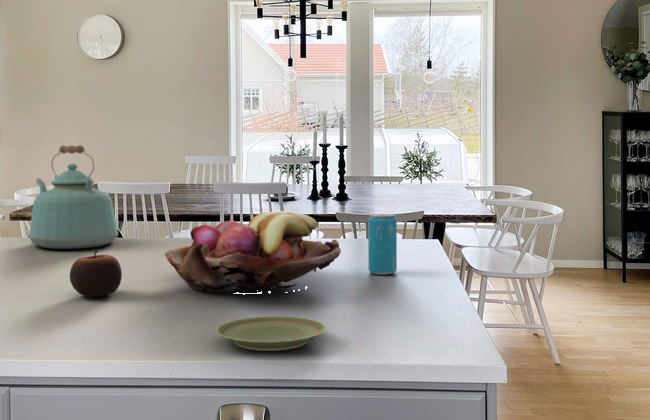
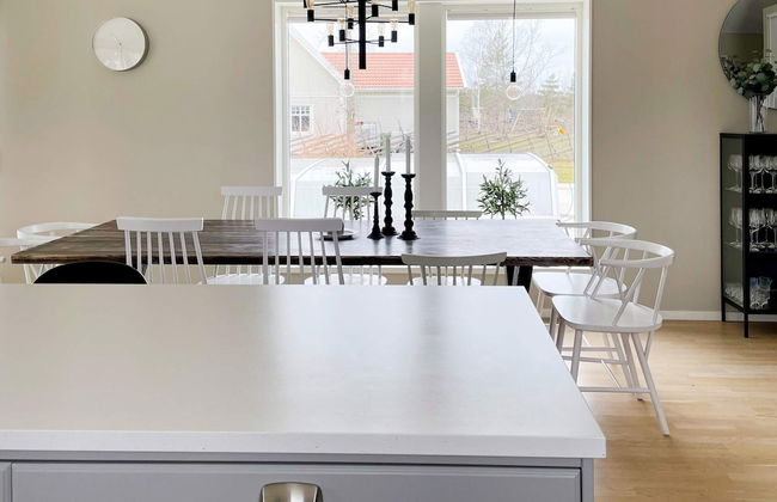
- fruit basket (255, 248)
- plate (271, 334)
- apple (95, 272)
- kettle (67, 195)
- beverage can (382, 243)
